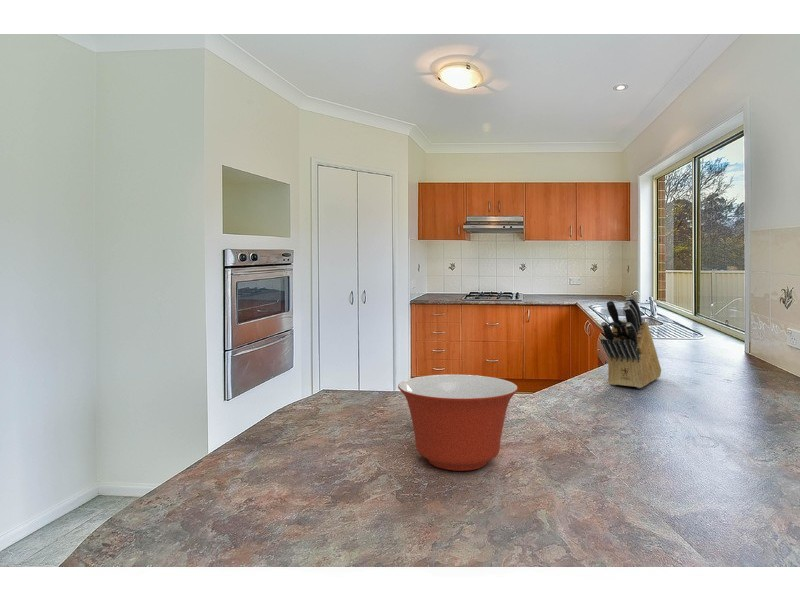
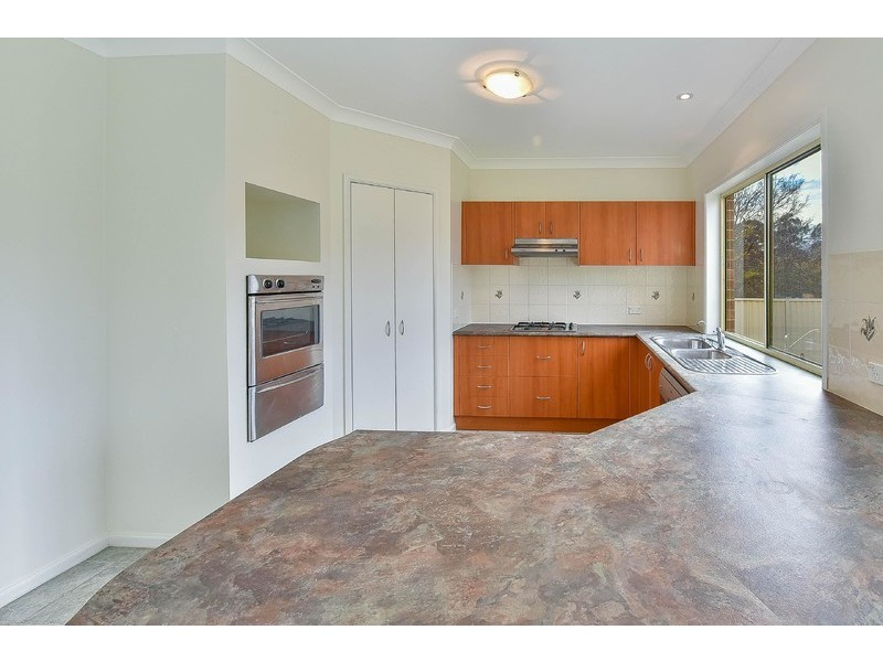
- mixing bowl (457, 422)
- knife block (631, 339)
